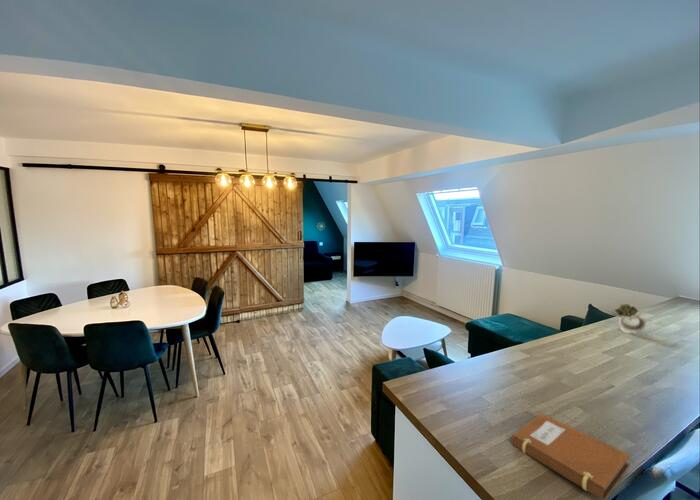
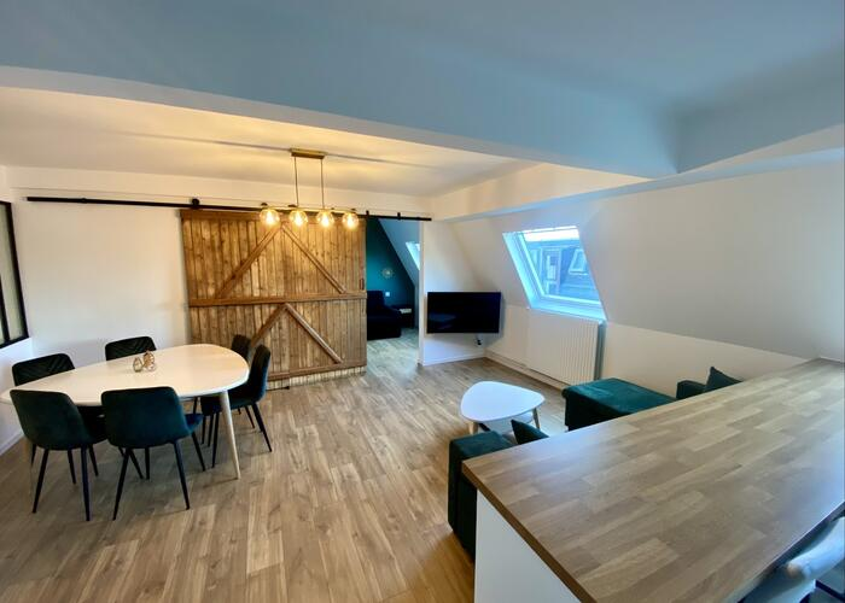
- succulent plant (629, 317)
- notebook (564, 449)
